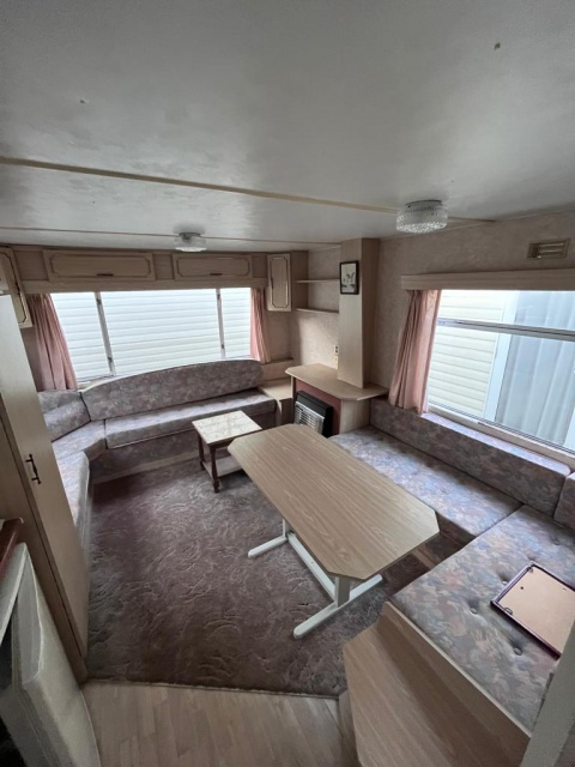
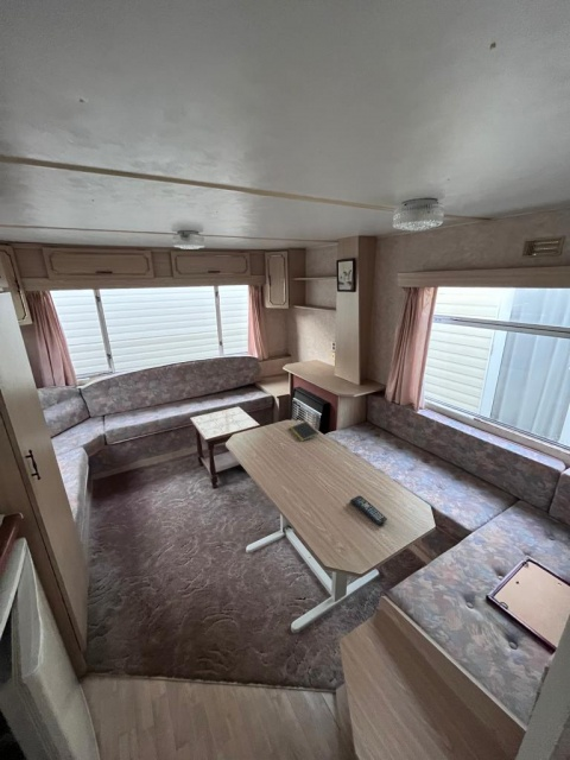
+ notepad (303, 431)
+ remote control (367, 508)
